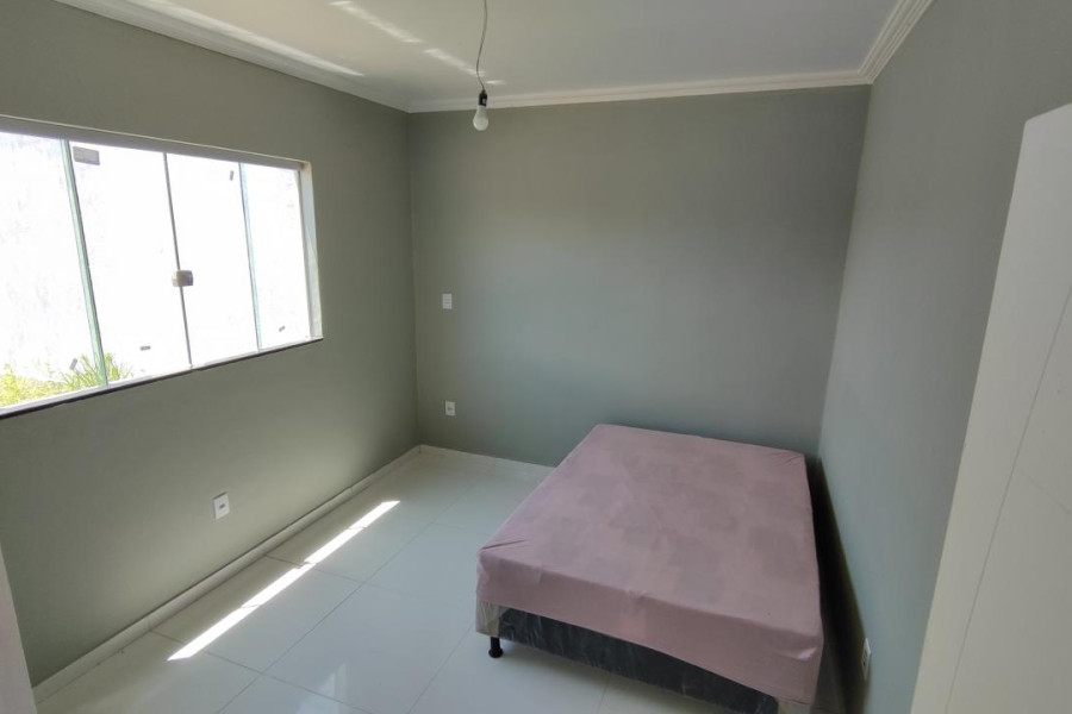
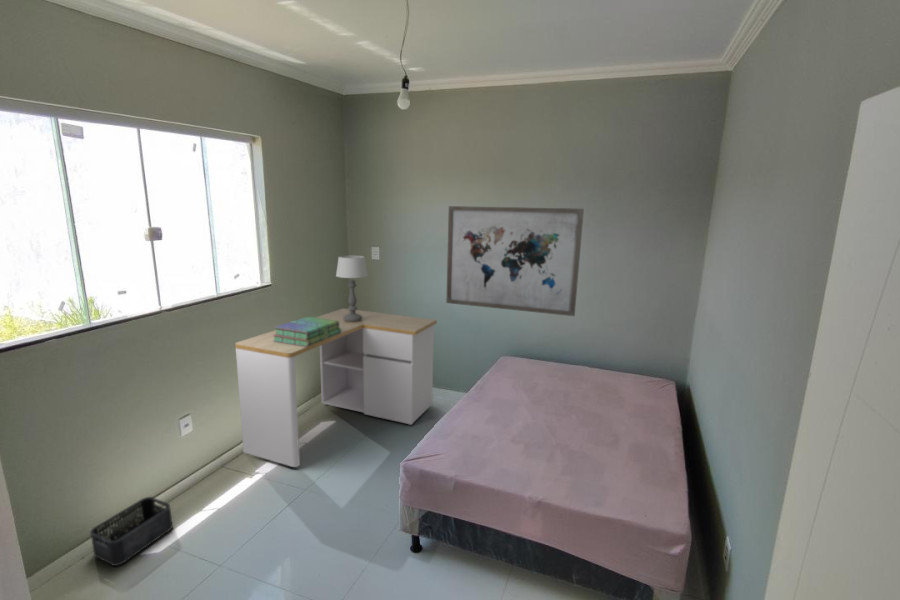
+ stack of books (308, 330)
+ wall art (509, 259)
+ storage bin (133, 529)
+ desk (348, 379)
+ table lamp (352, 288)
